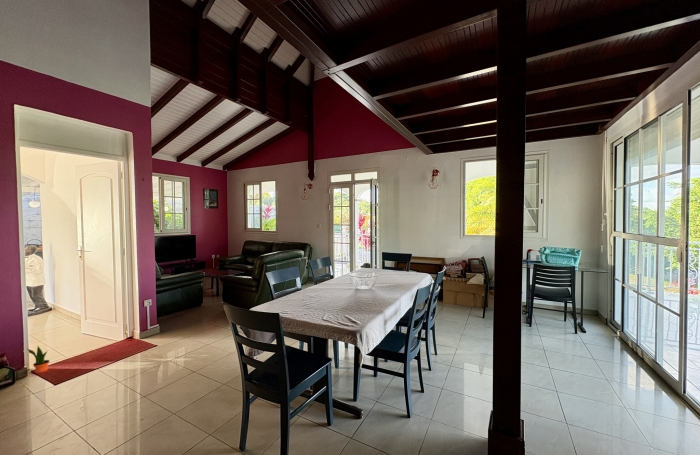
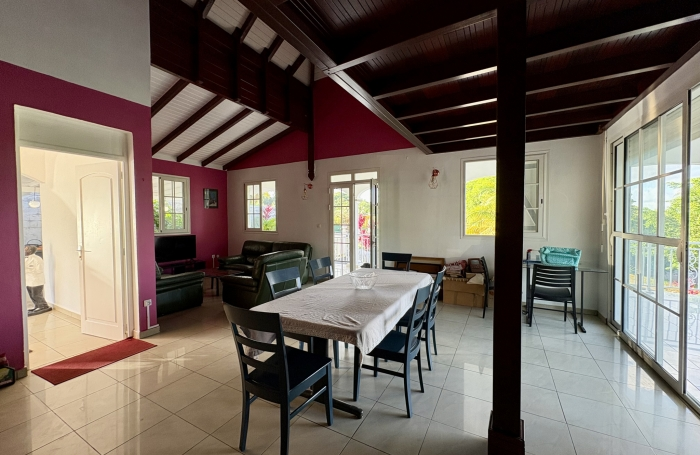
- potted plant (38, 358)
